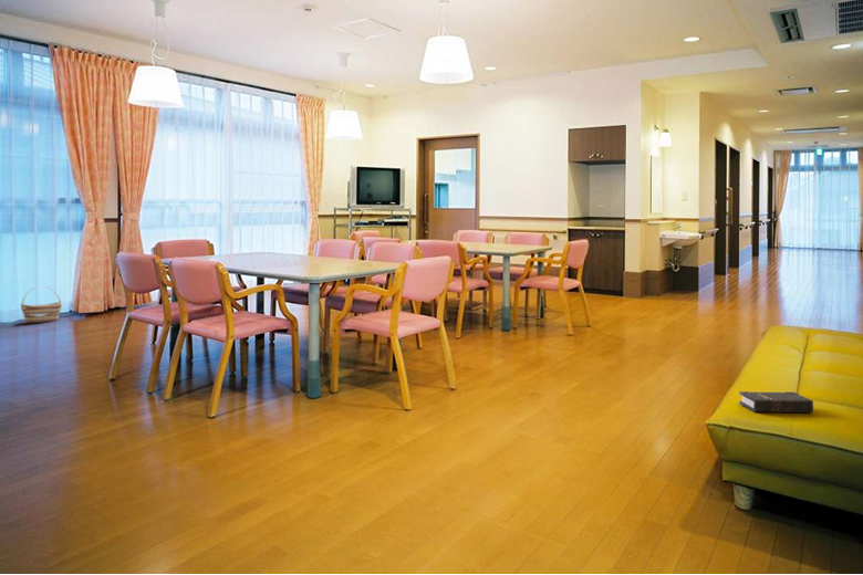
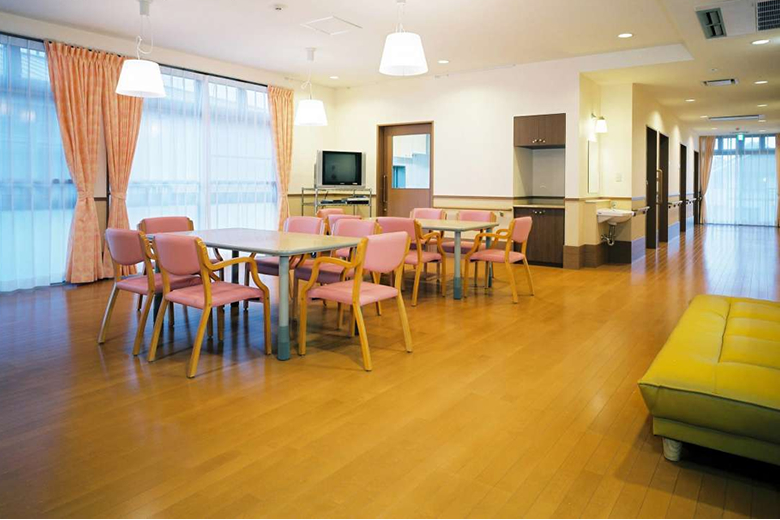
- hardback book (774, 401)
- basket (42, 304)
